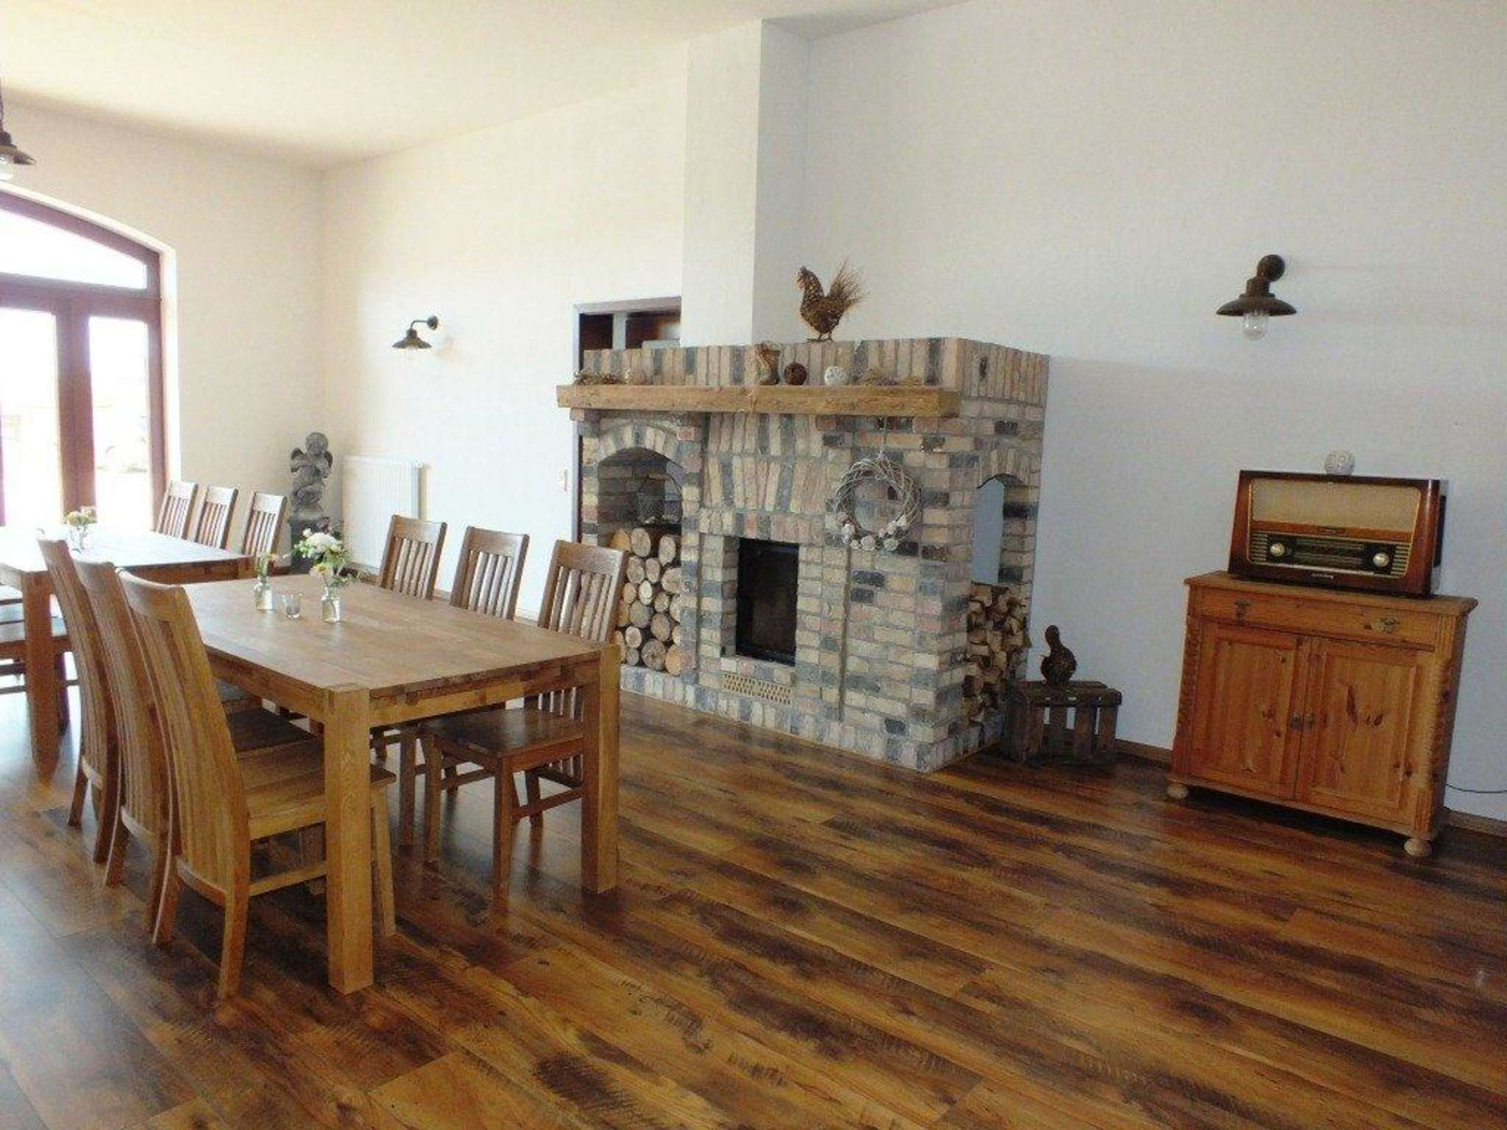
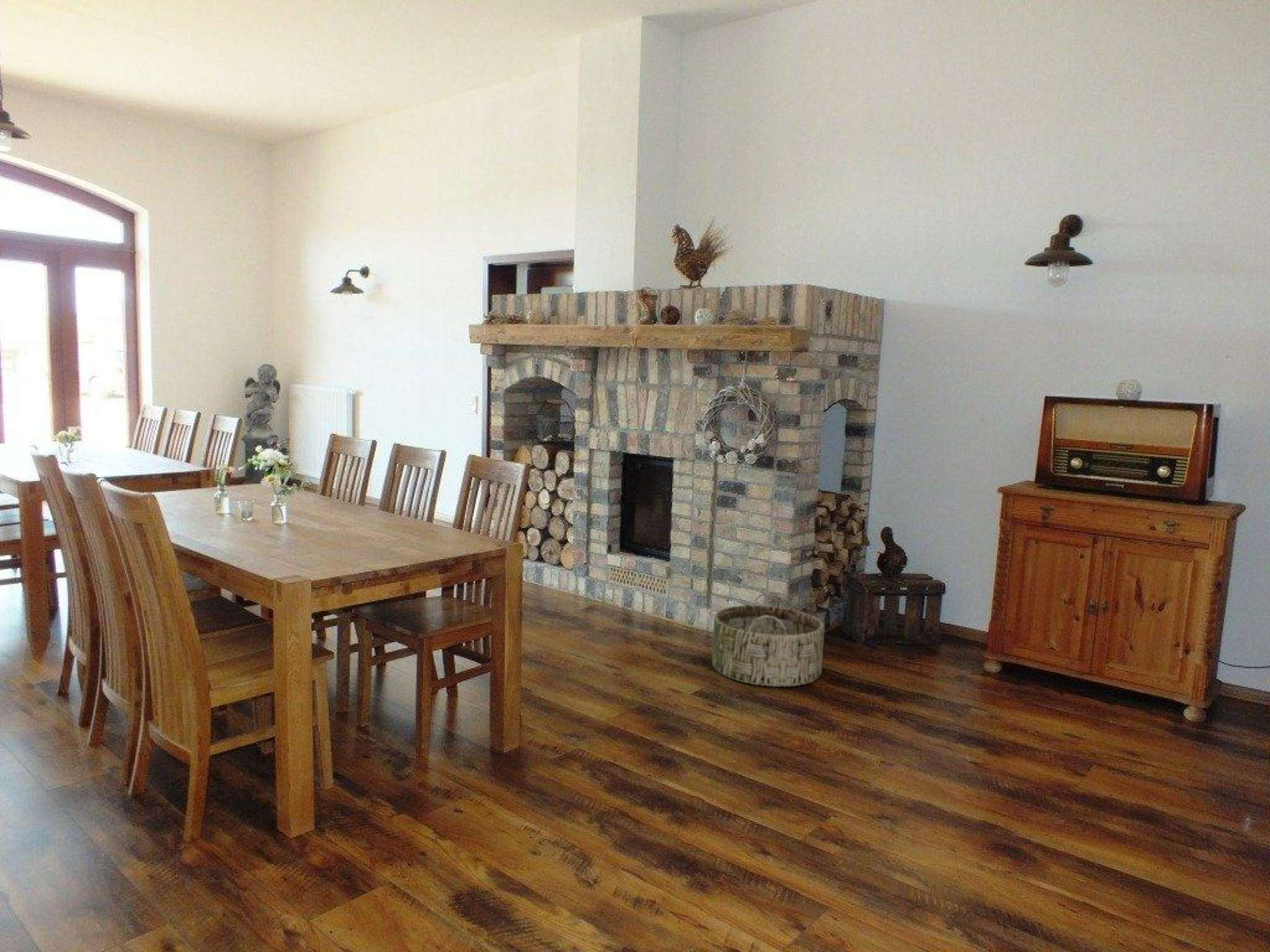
+ basket (768, 635)
